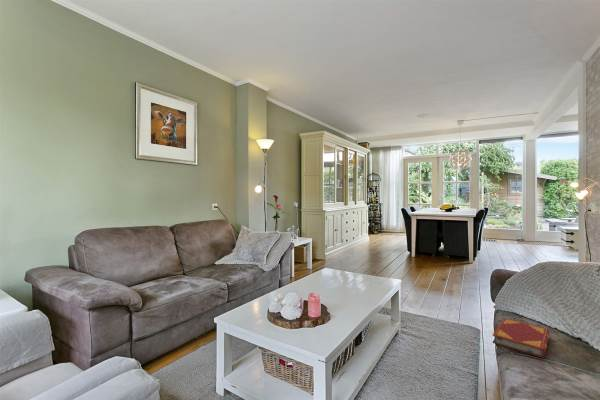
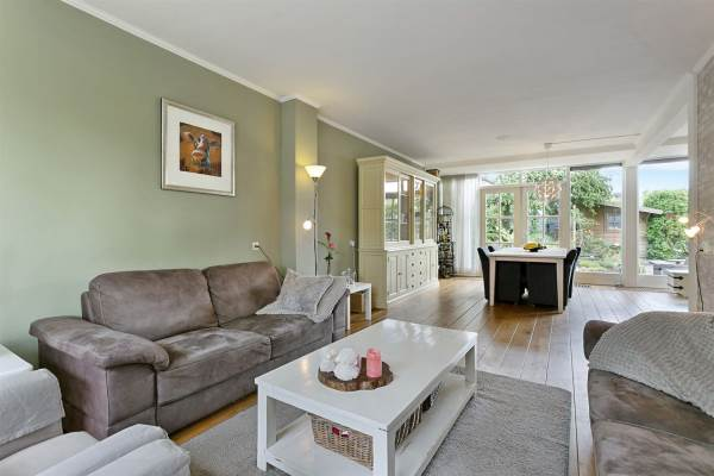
- hardback book (521, 335)
